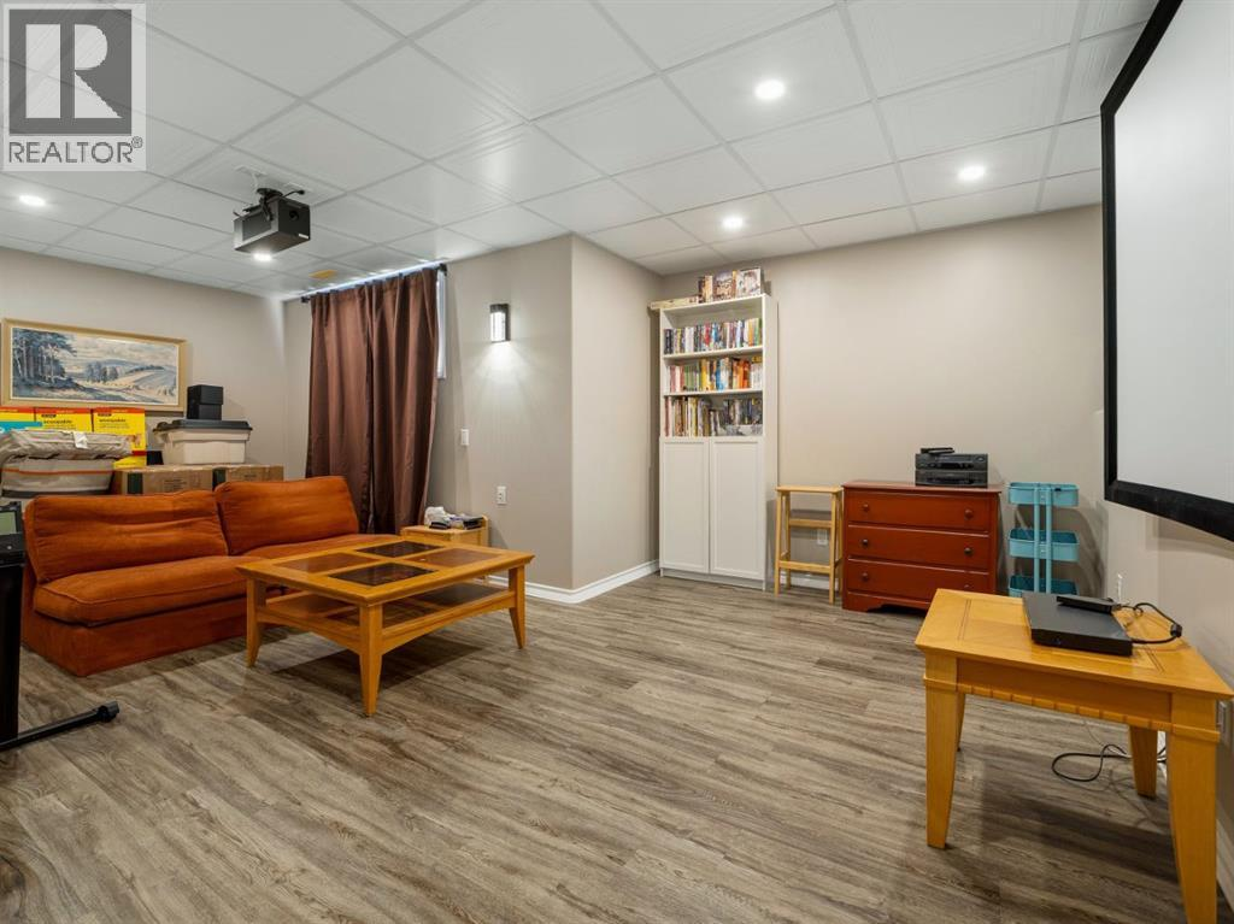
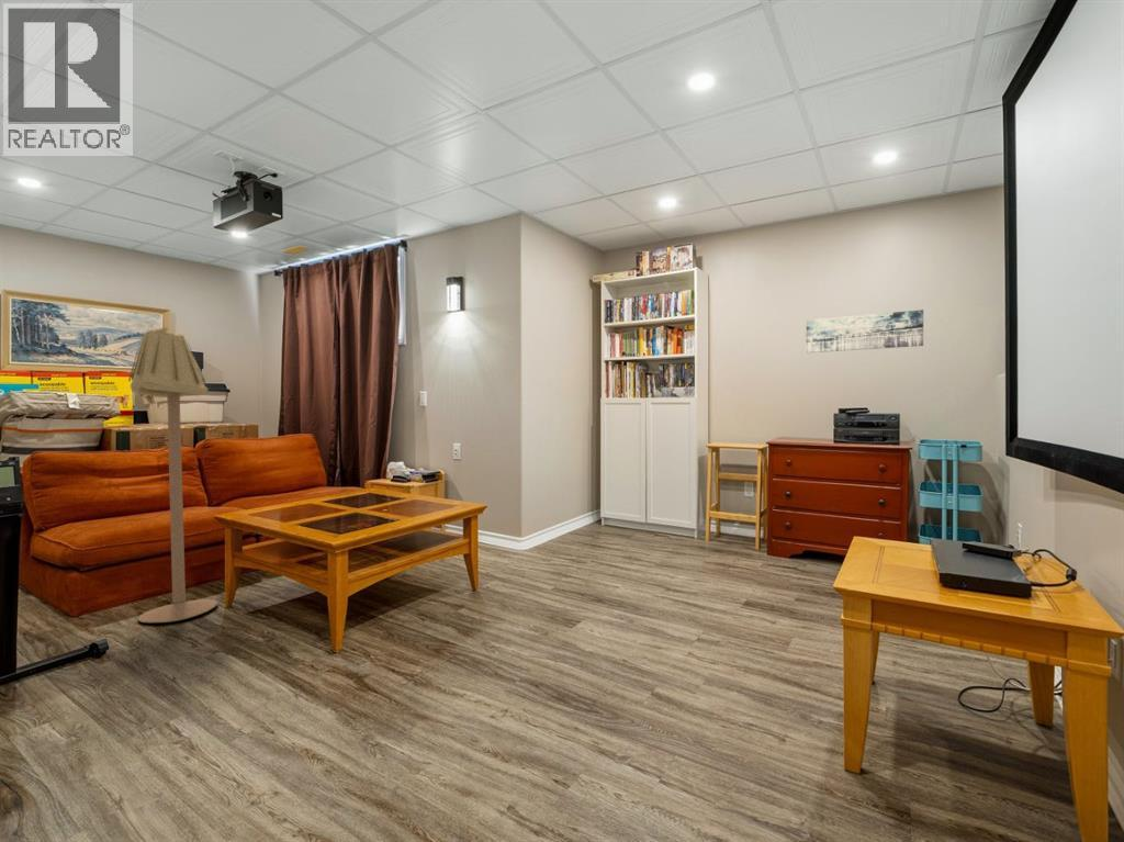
+ wall art (862, 332)
+ floor lamp (171, 469)
